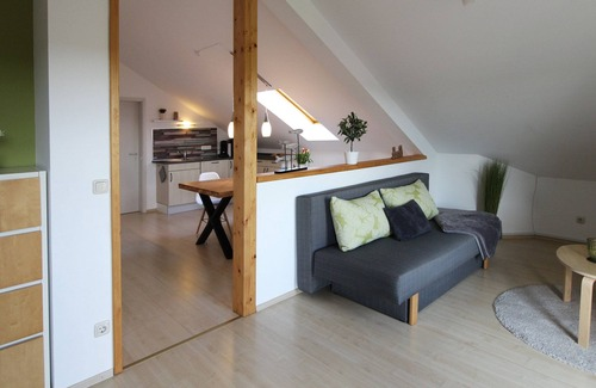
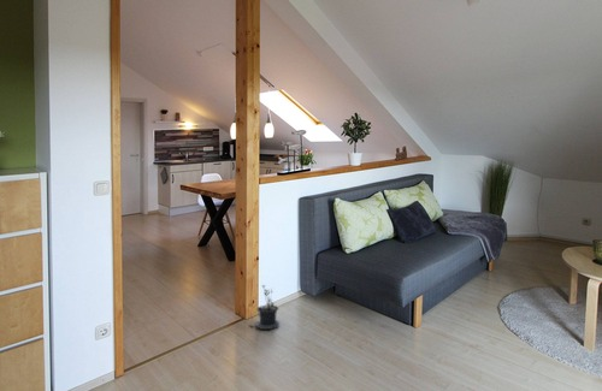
+ potted plant (266, 303)
